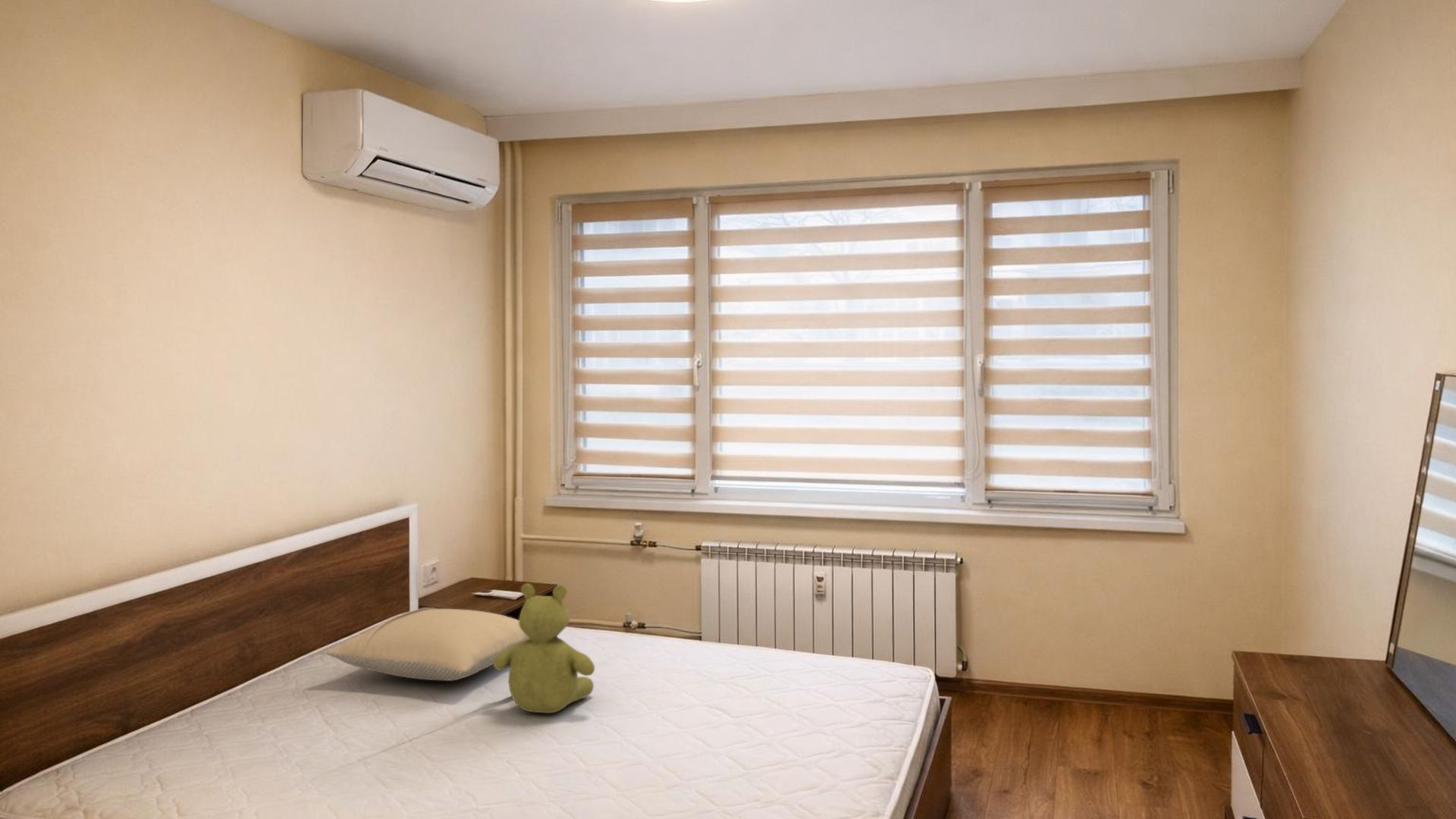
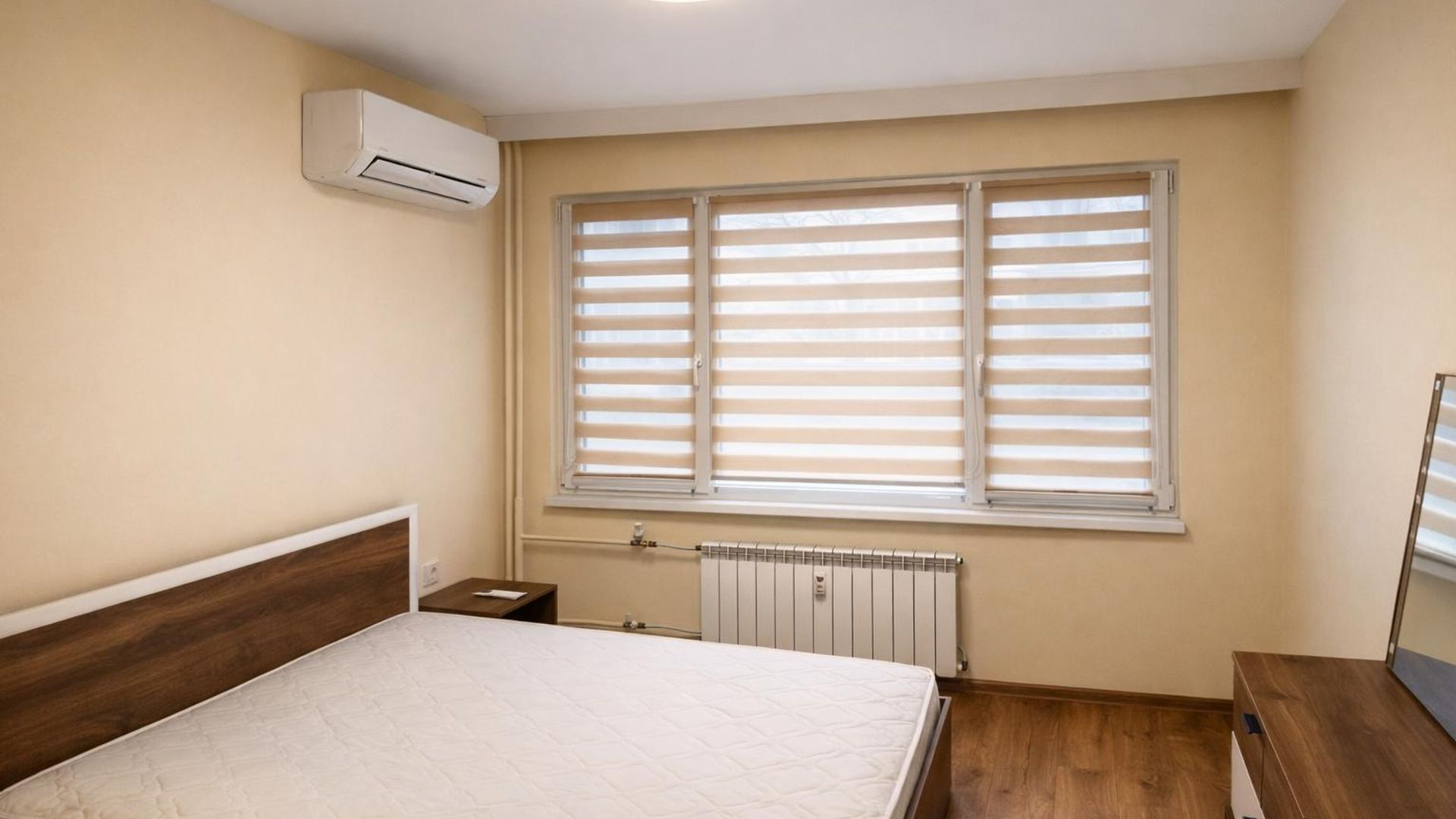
- pillow (439, 642)
- stuffed bear (551, 642)
